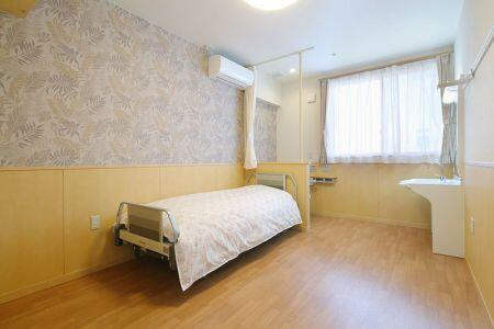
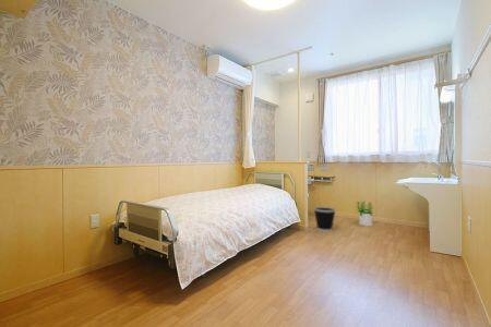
+ potted plant (363, 211)
+ wastebasket (324, 218)
